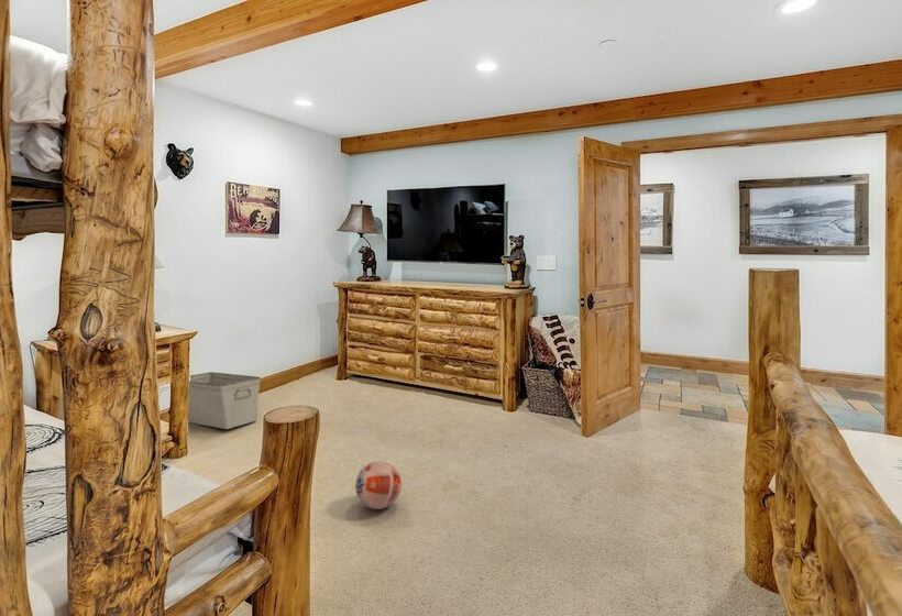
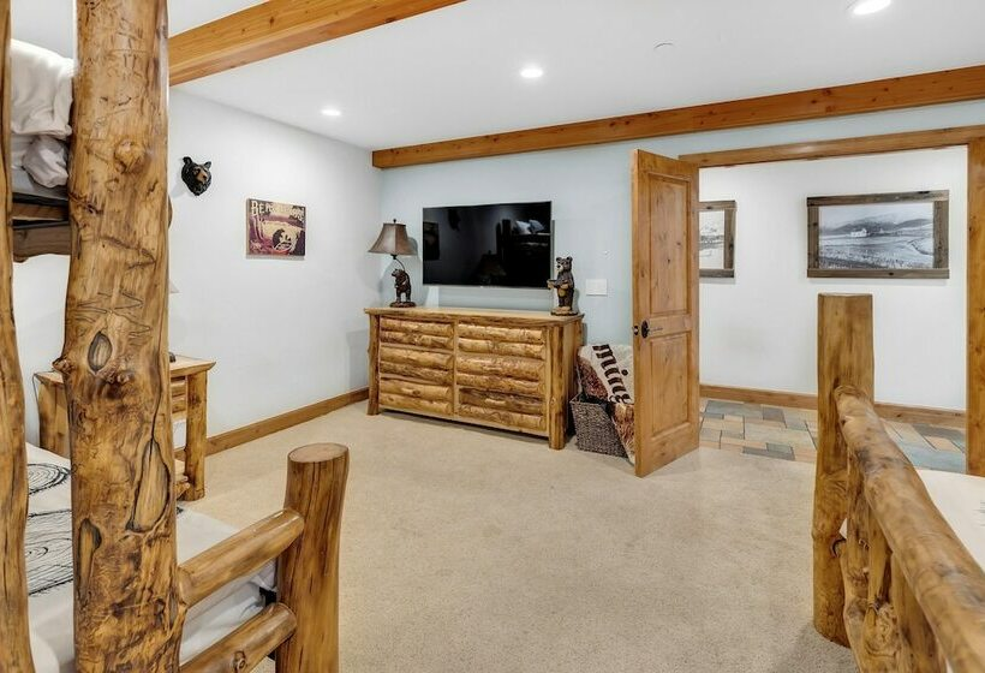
- ball (378, 484)
- storage bin (216, 398)
